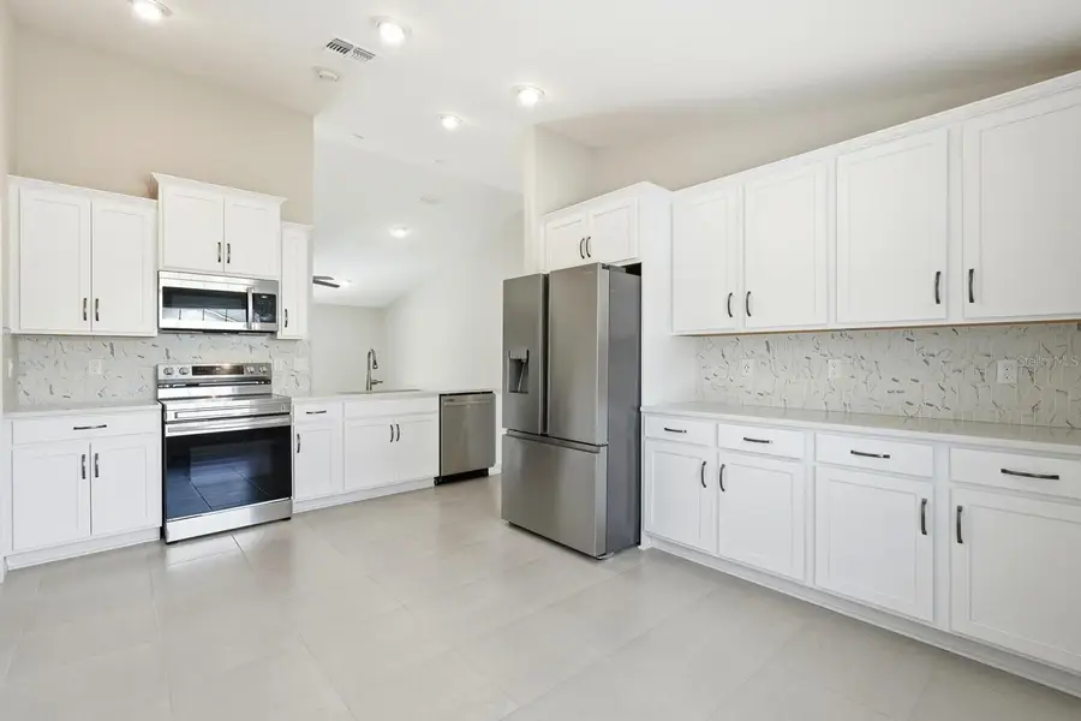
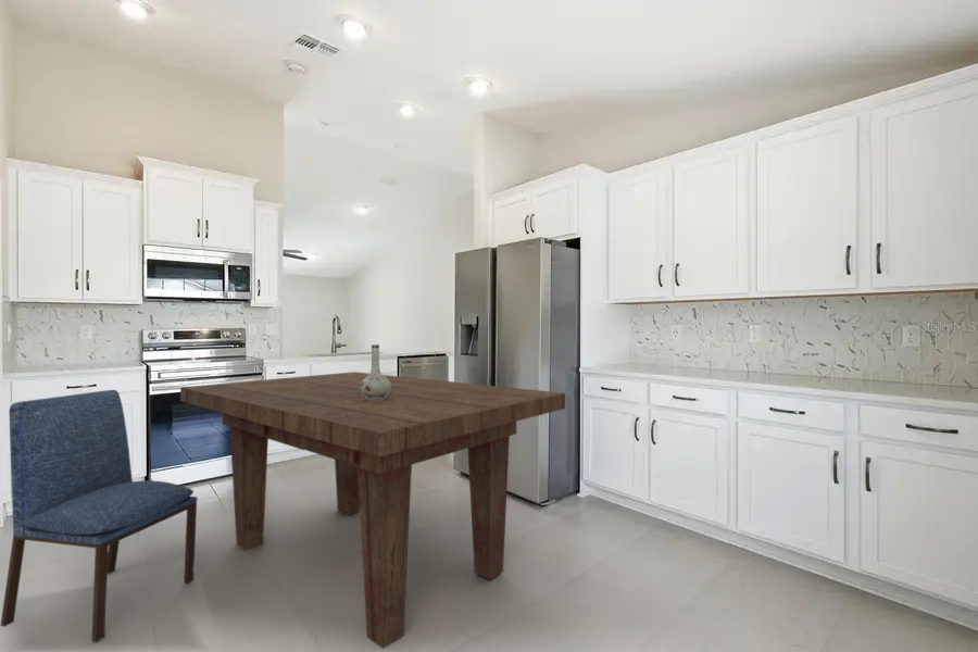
+ dining chair (106, 499)
+ vase (375, 371)
+ dining table (362, 474)
